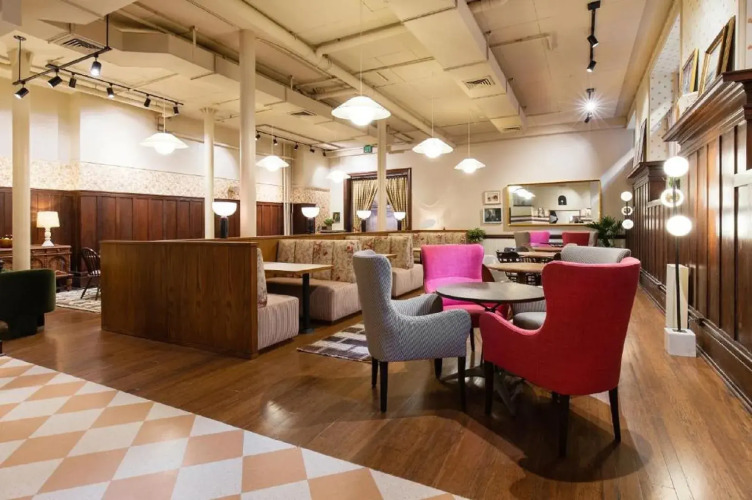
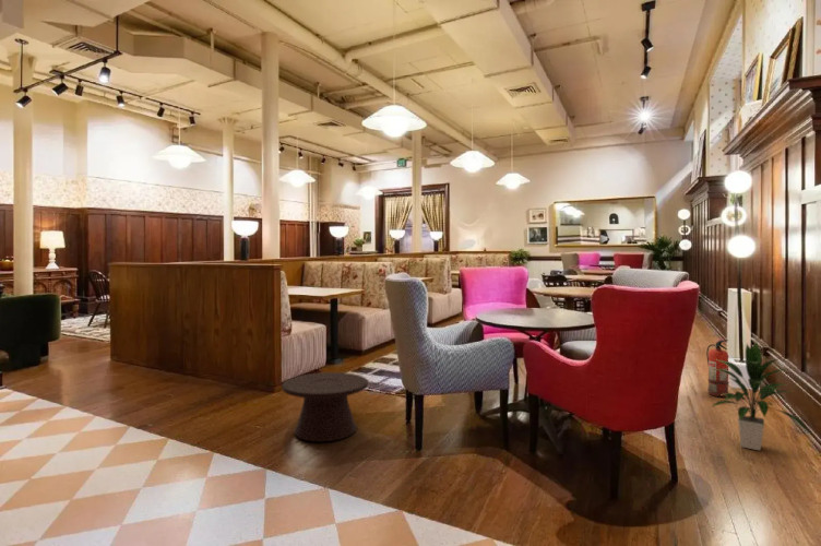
+ side table (325, 405)
+ fire extinguisher (716, 366)
+ indoor plant (754, 396)
